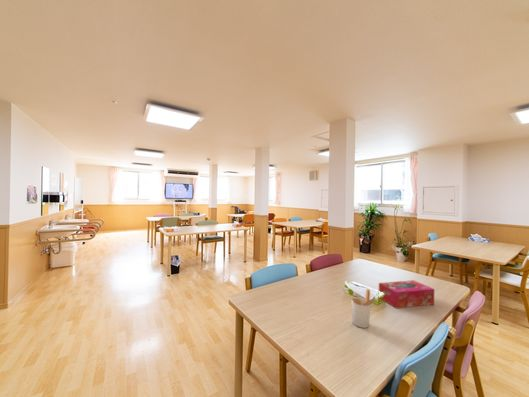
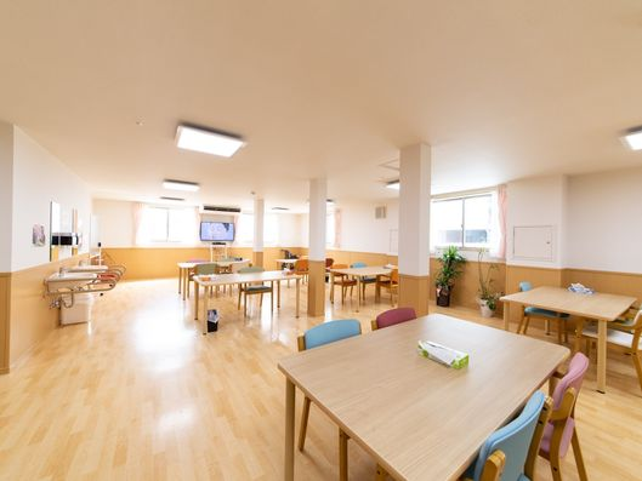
- utensil holder (364, 309)
- tissue box (405, 293)
